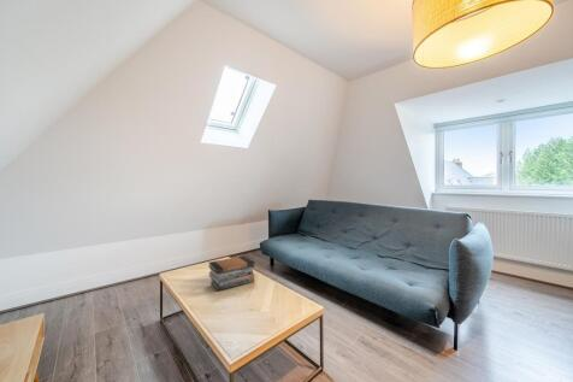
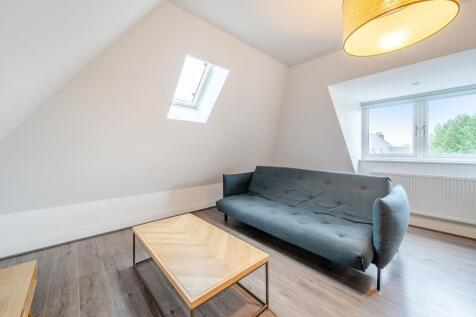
- book stack (231, 271)
